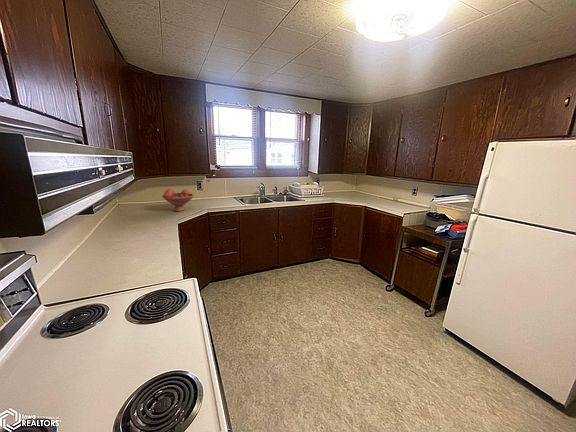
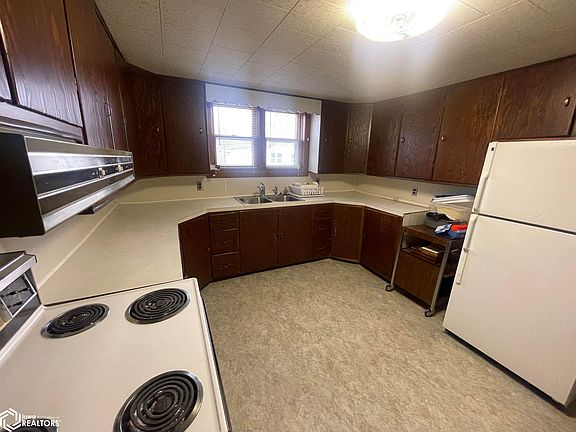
- fruit bowl (178, 199)
